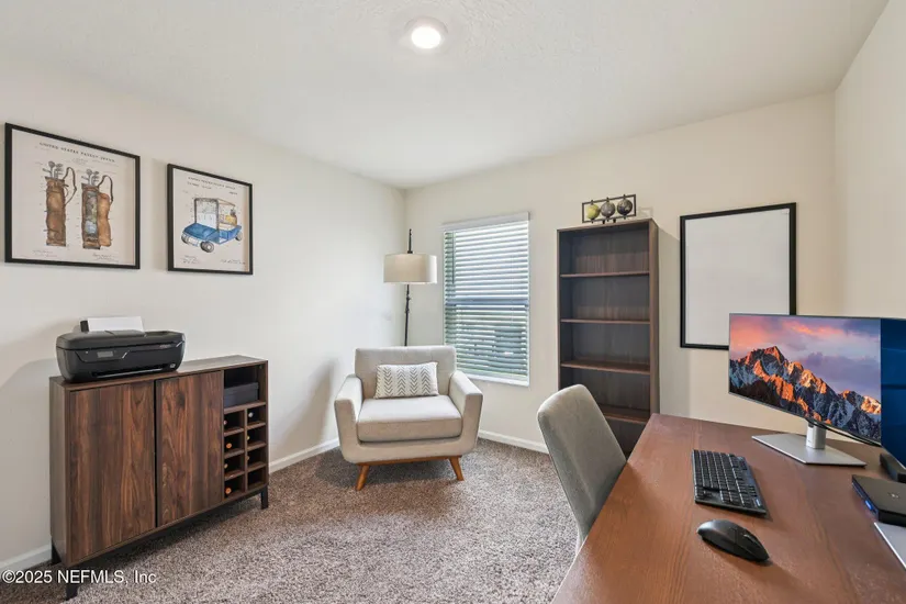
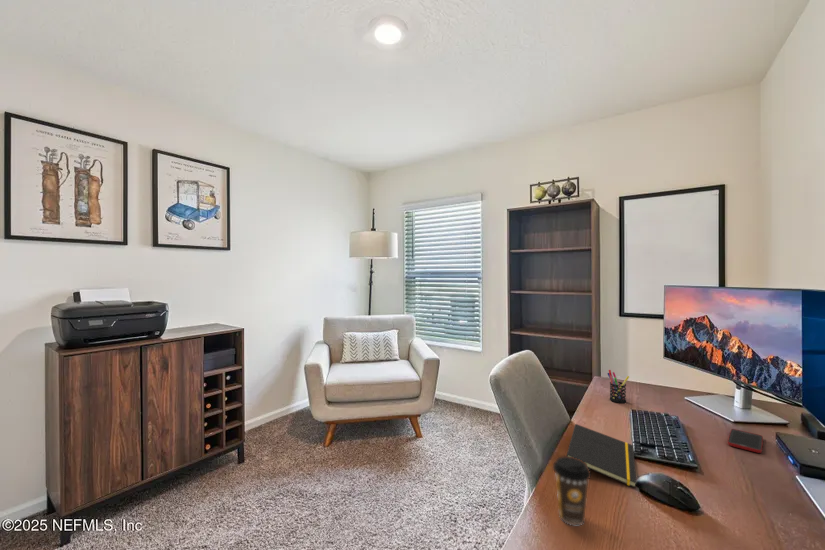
+ notepad (601, 451)
+ cell phone (745, 440)
+ pen holder (616, 385)
+ coffee cup (571, 490)
